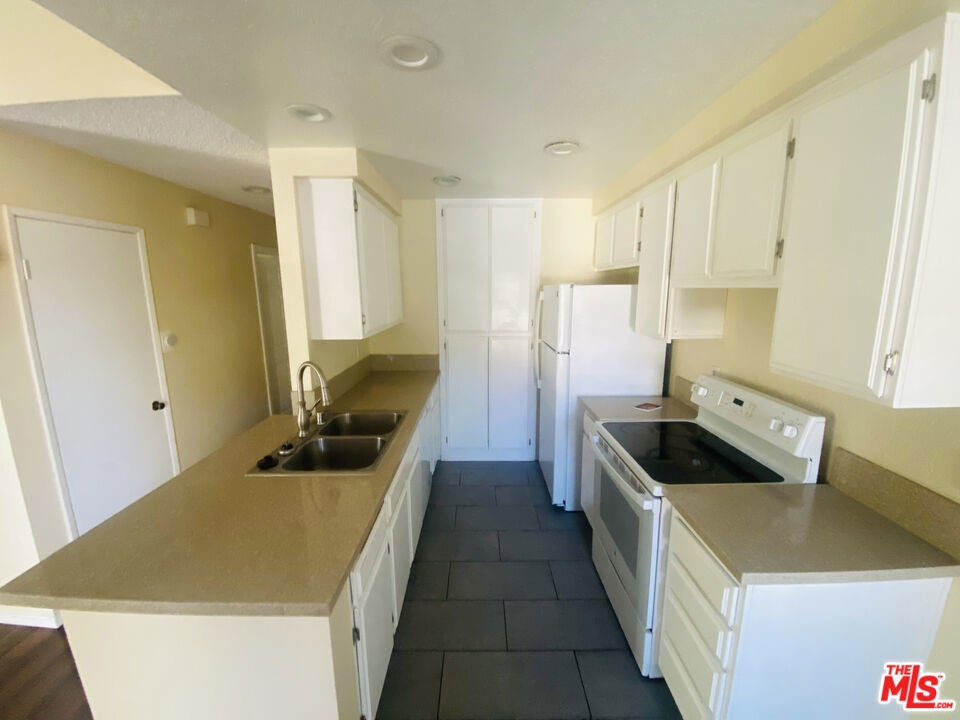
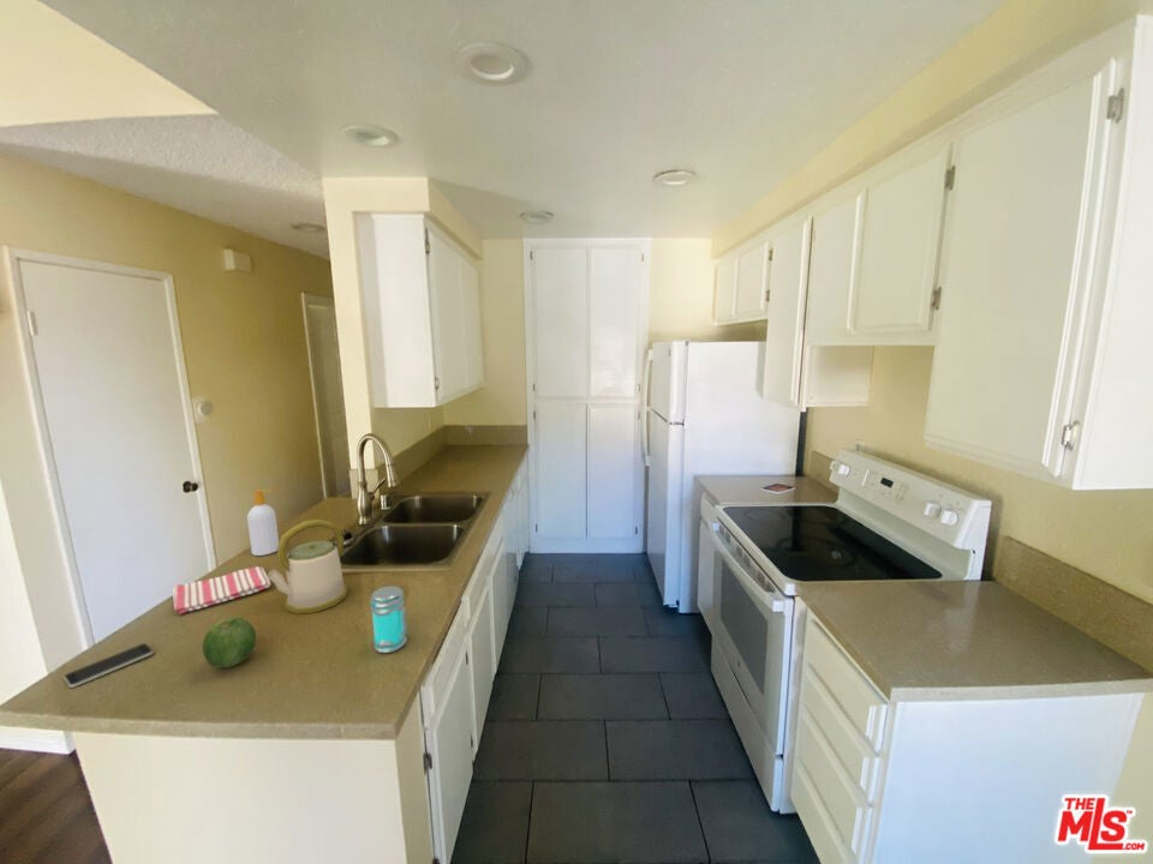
+ soap bottle (263, 521)
+ jar (388, 617)
+ smartphone (110, 664)
+ fruit (229, 640)
+ dish towel (222, 587)
+ kettle (306, 562)
